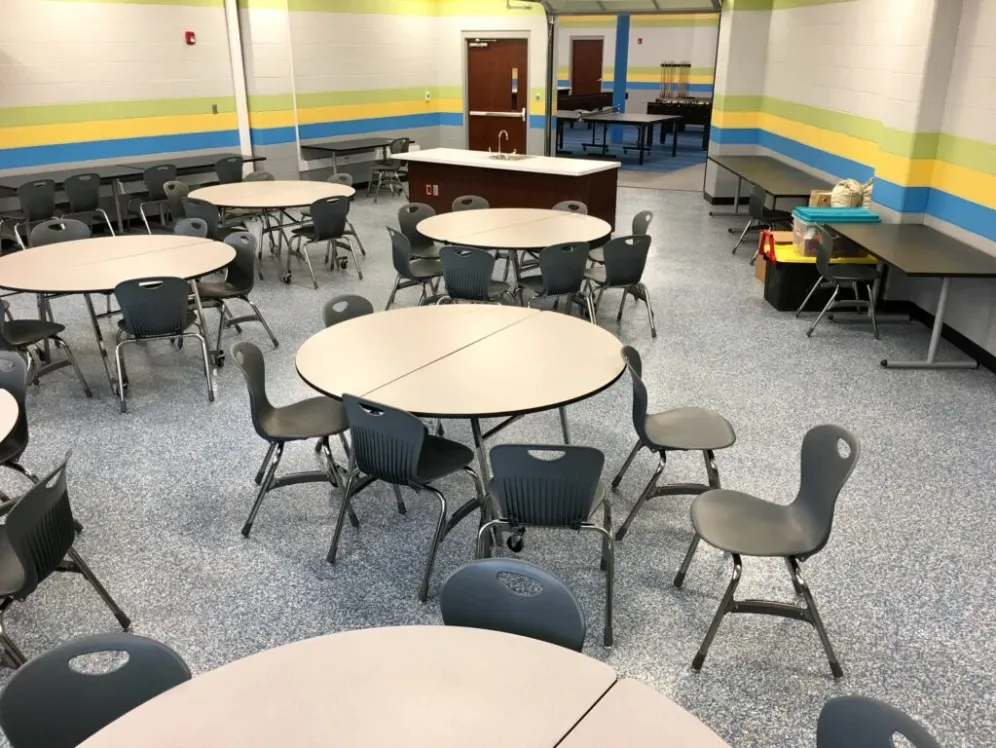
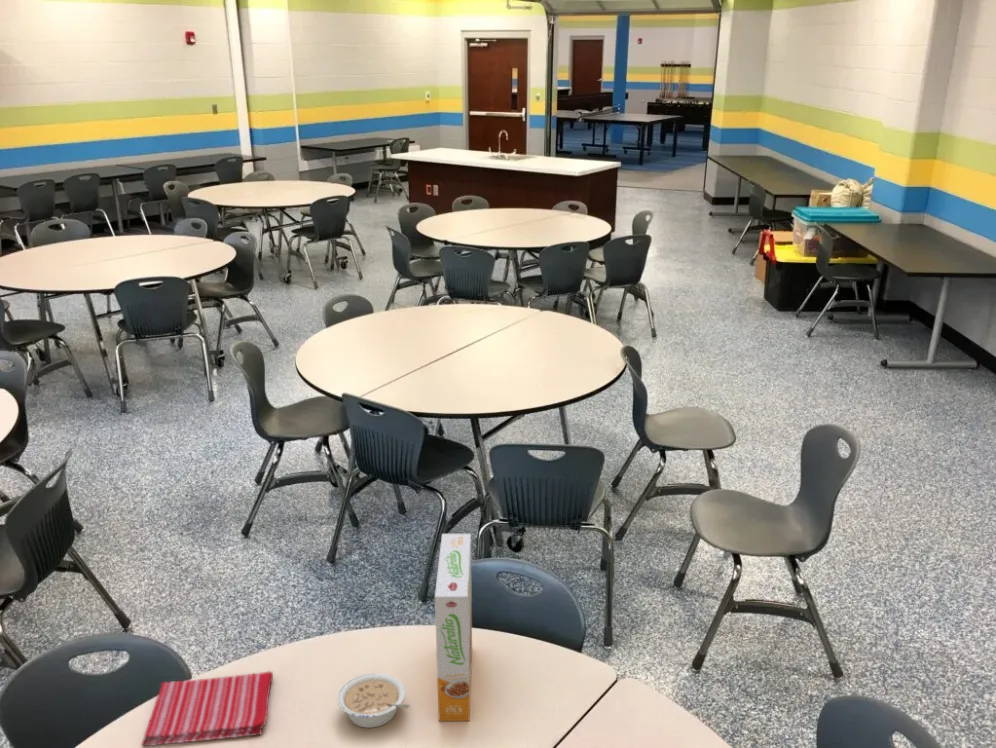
+ cereal box (455, 624)
+ legume (374, 701)
+ dish towel (211, 705)
